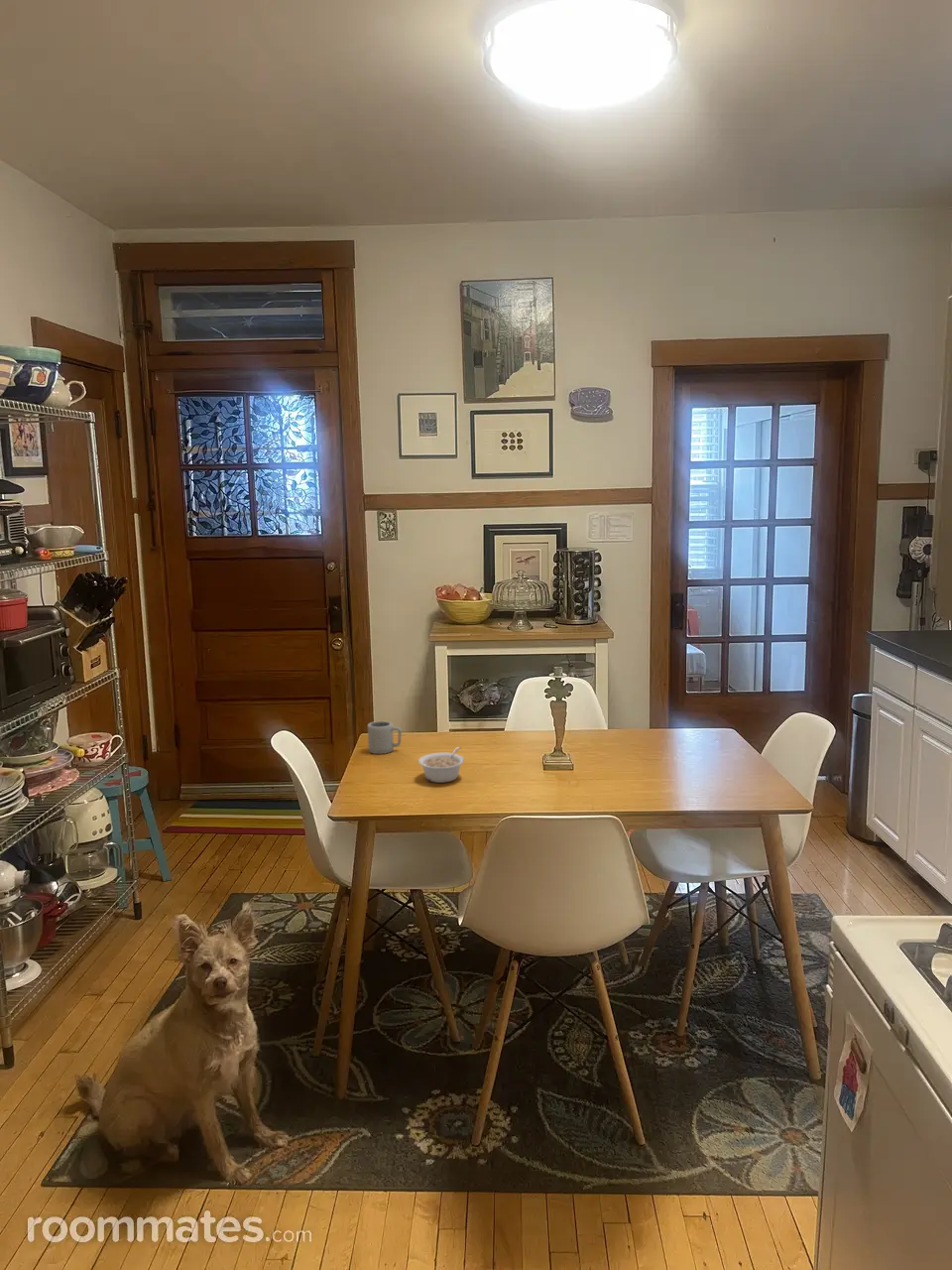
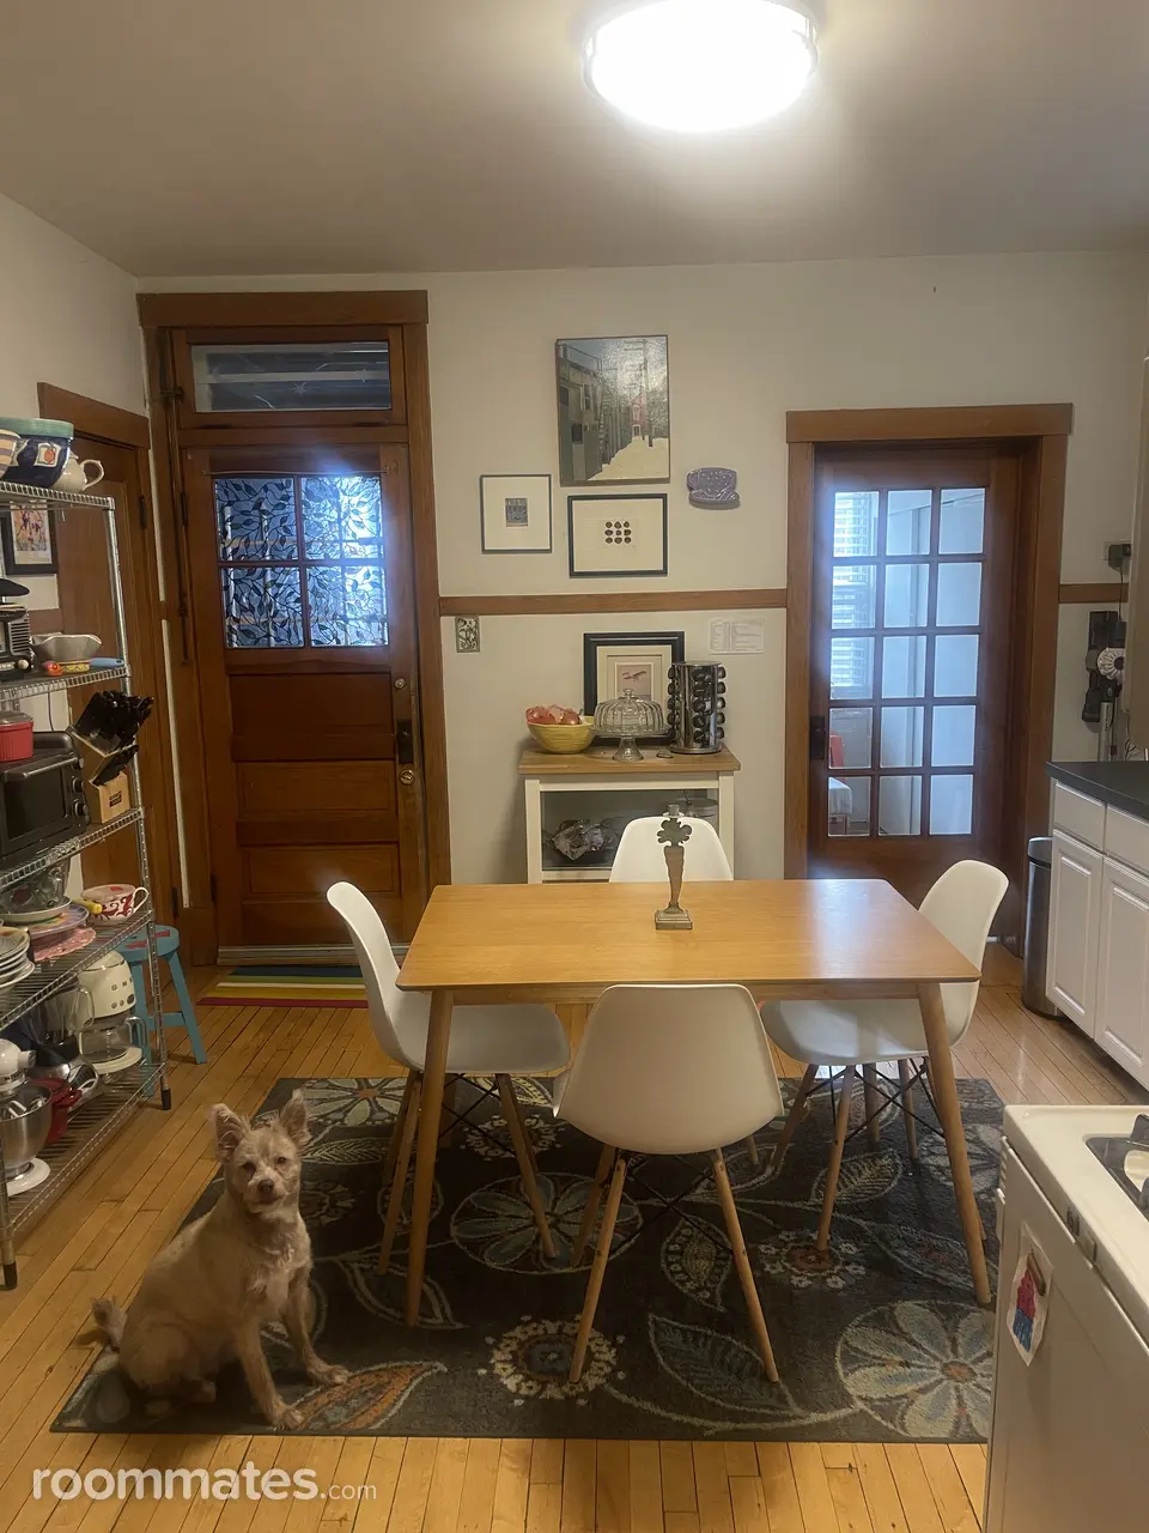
- cup (384, 737)
- legume (441, 766)
